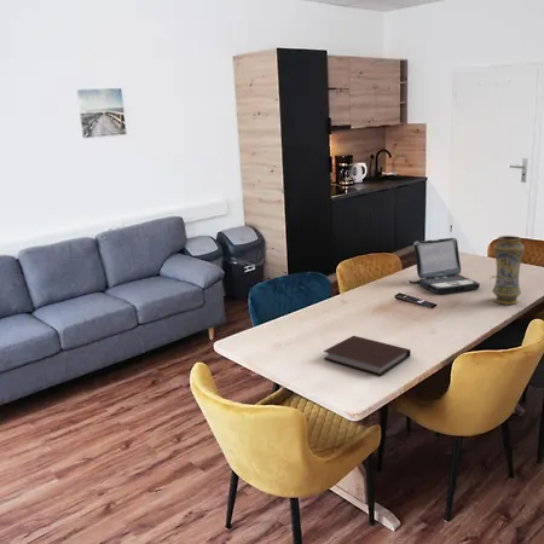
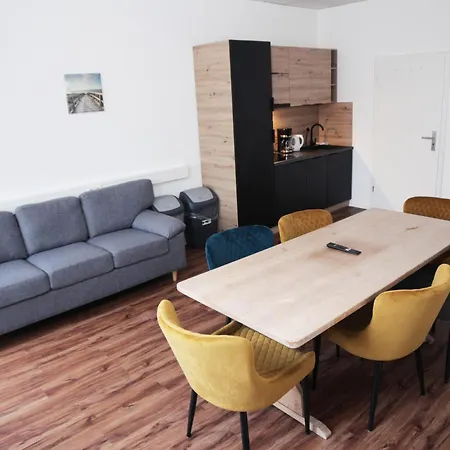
- laptop (445, 264)
- notebook (366, 353)
- vase (508, 270)
